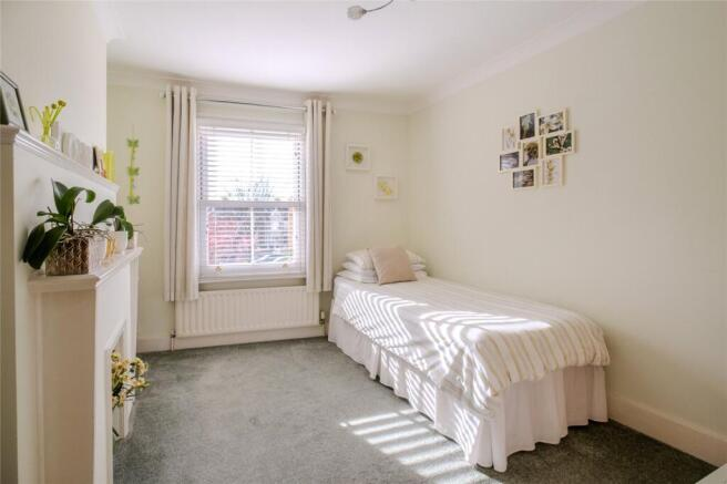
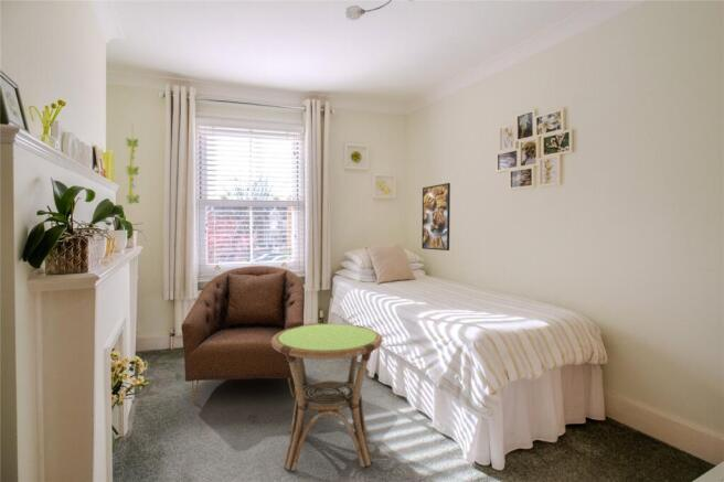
+ side table (327, 389)
+ armchair (253, 325)
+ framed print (435, 217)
